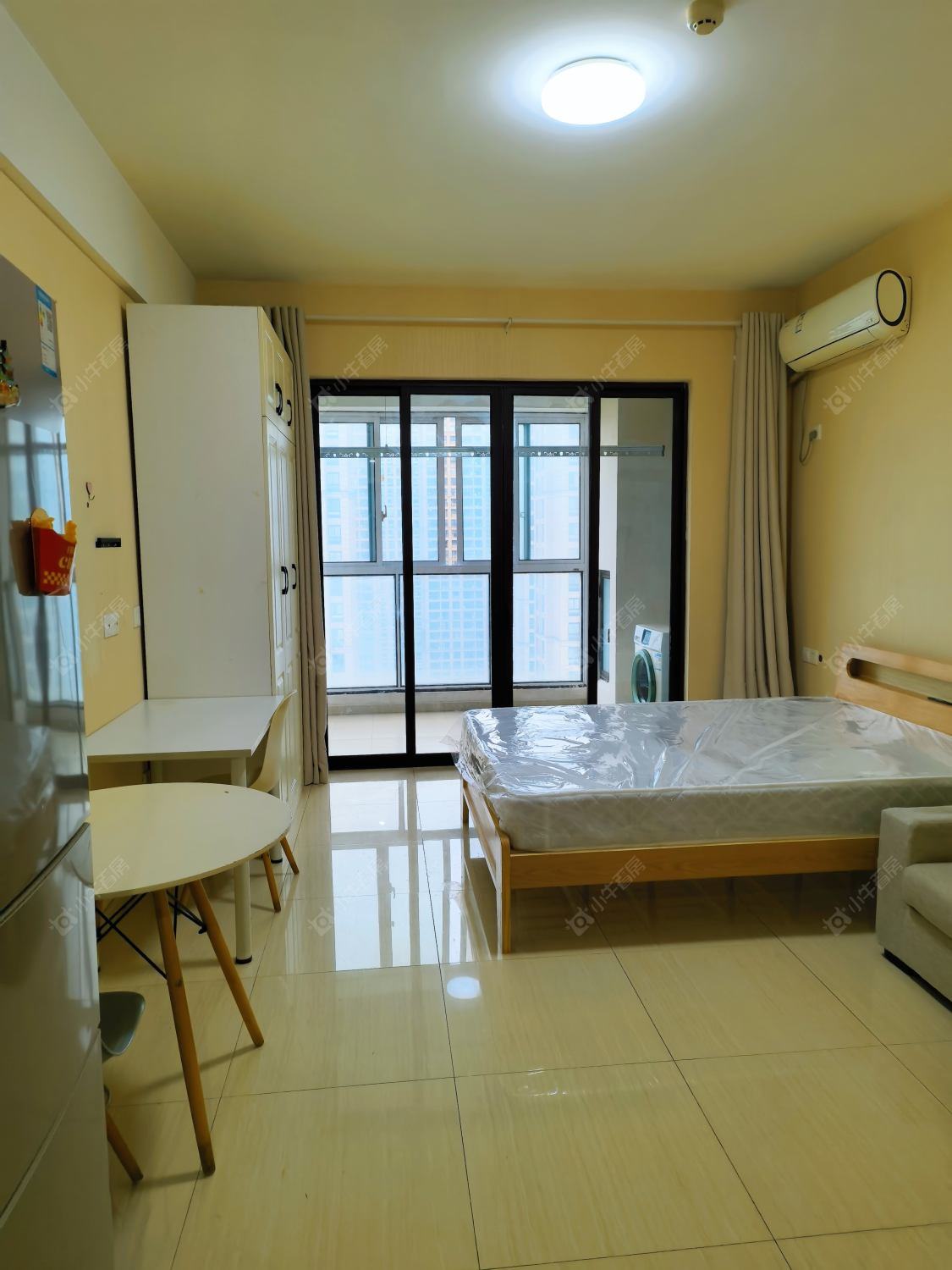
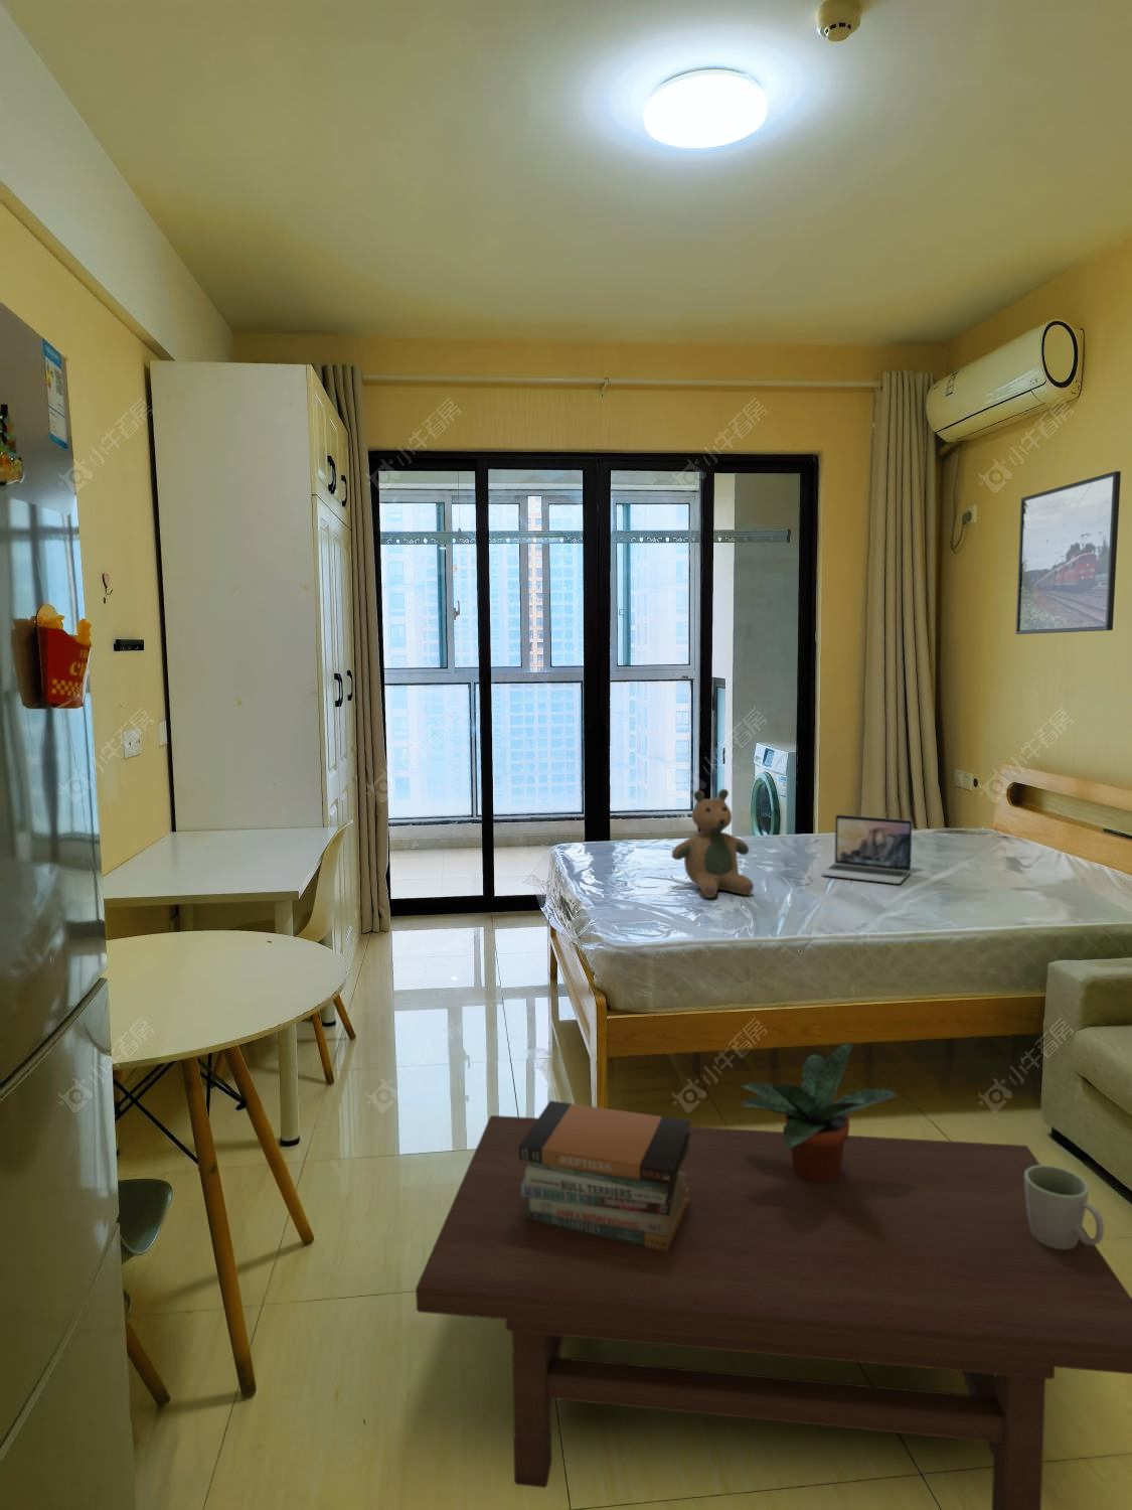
+ coffee table (756, 1300)
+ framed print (1063, 559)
+ mug (1064, 1213)
+ potted plant (815, 1108)
+ teddy bear (717, 841)
+ laptop (867, 848)
+ book stack (605, 1170)
